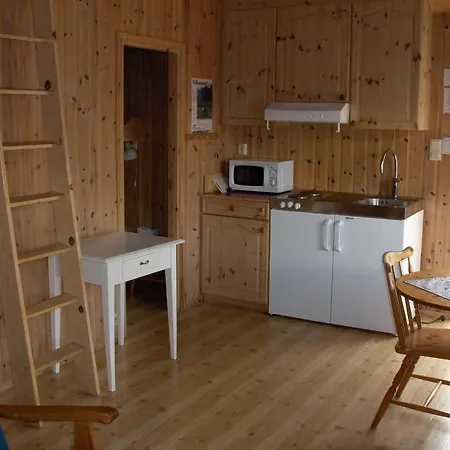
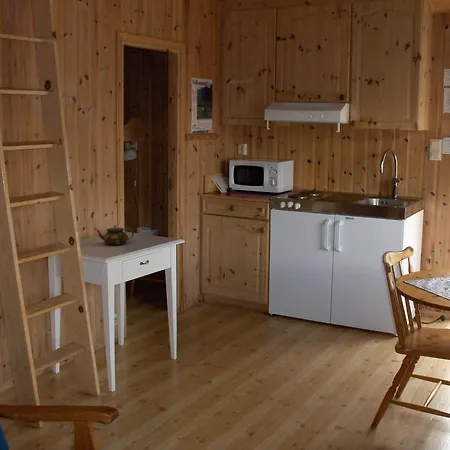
+ teapot (115, 234)
